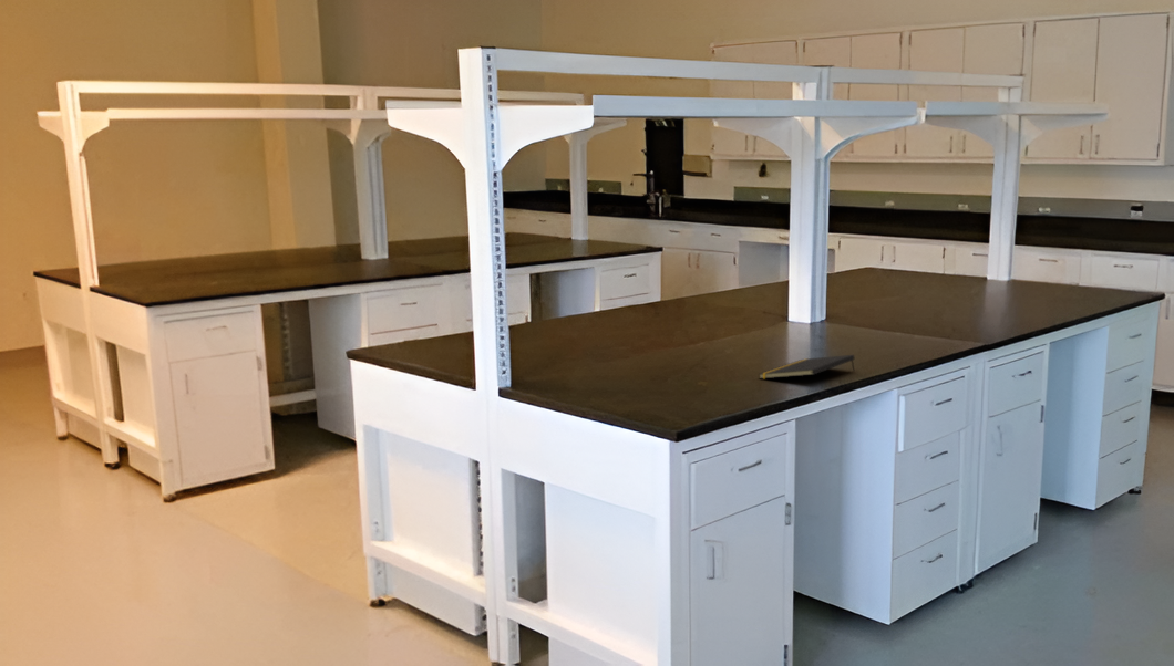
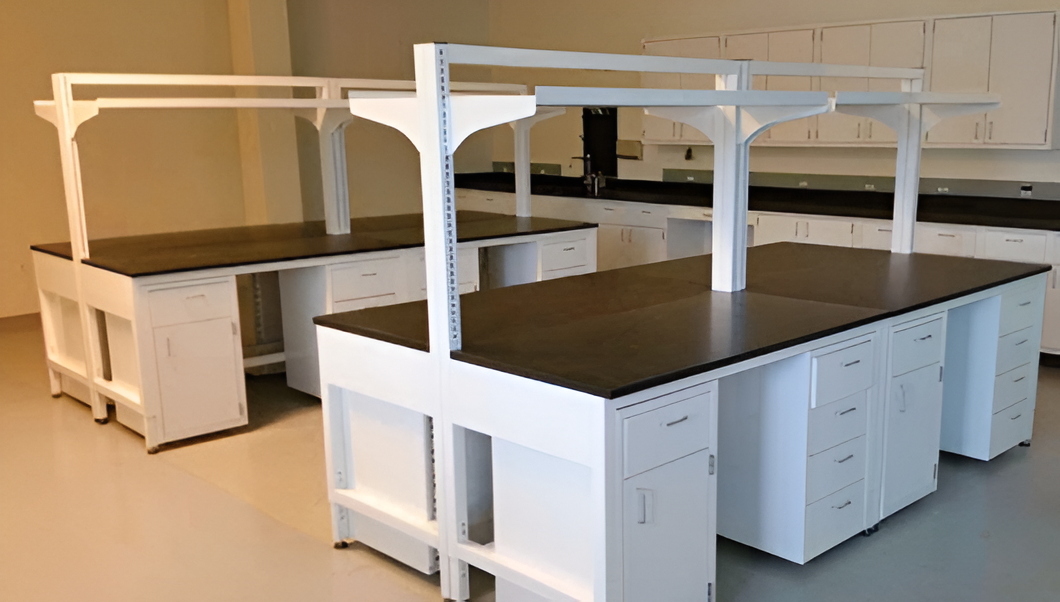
- notepad (806, 366)
